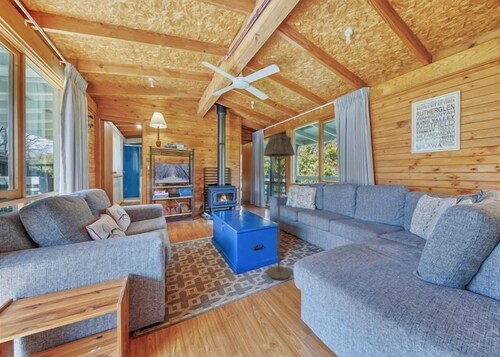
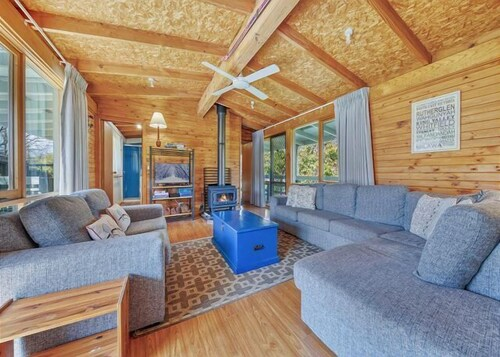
- floor lamp (278, 204)
